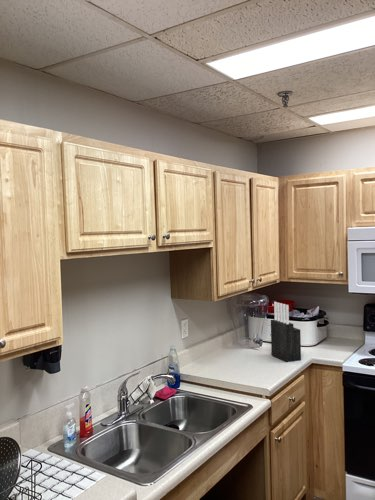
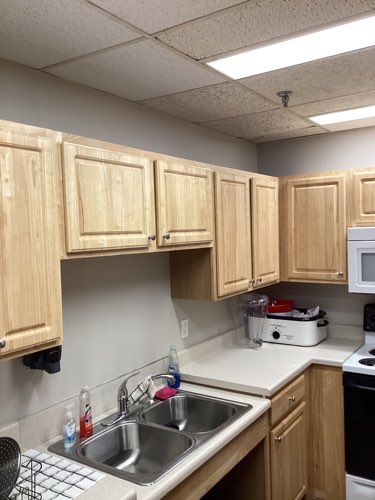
- knife block (286, 330)
